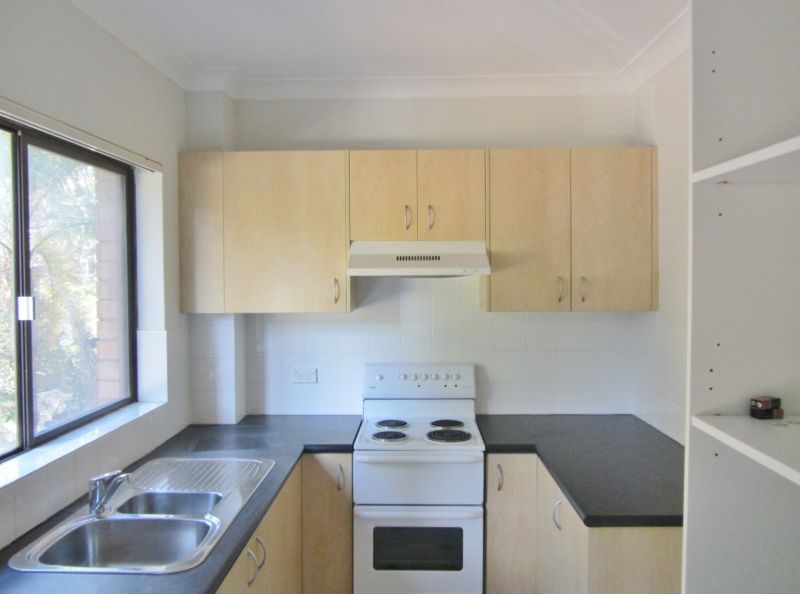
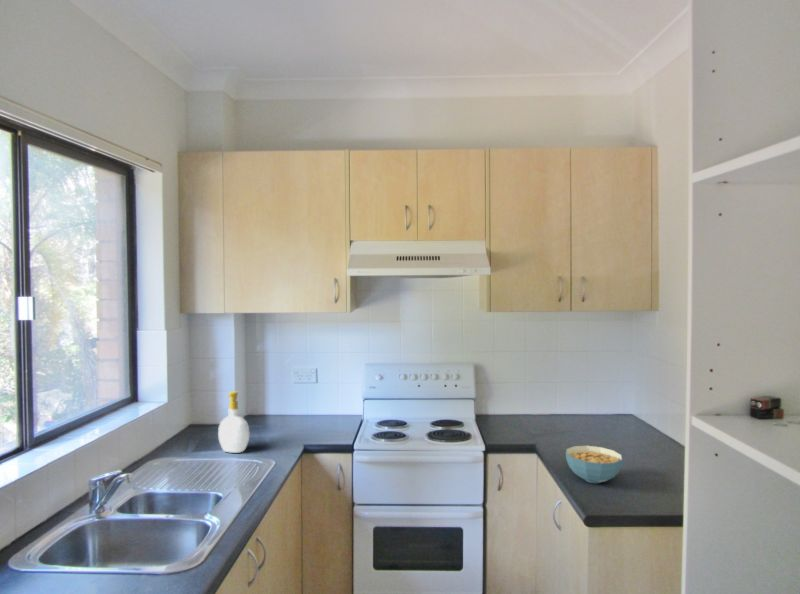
+ soap bottle (233, 421)
+ cereal bowl (593, 467)
